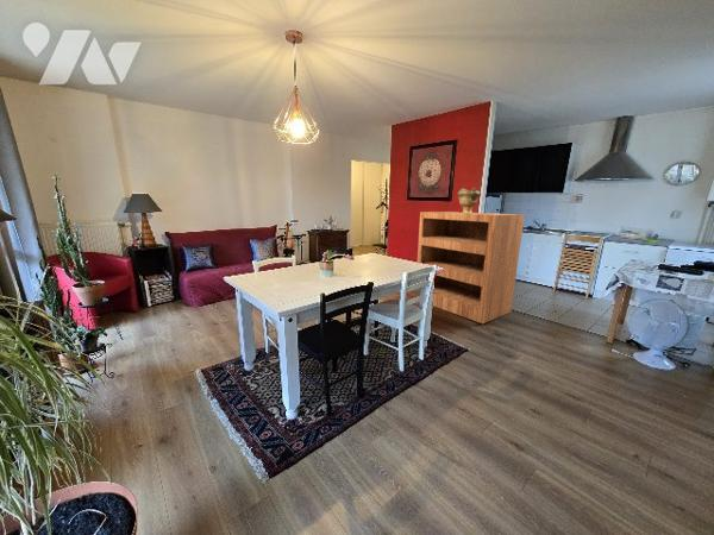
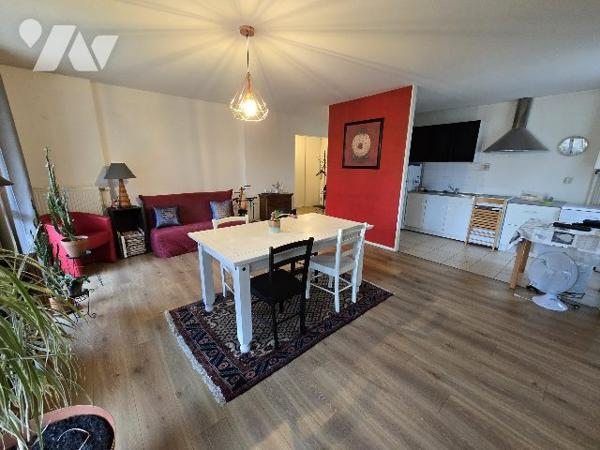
- bookshelf (464, 260)
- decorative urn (468, 200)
